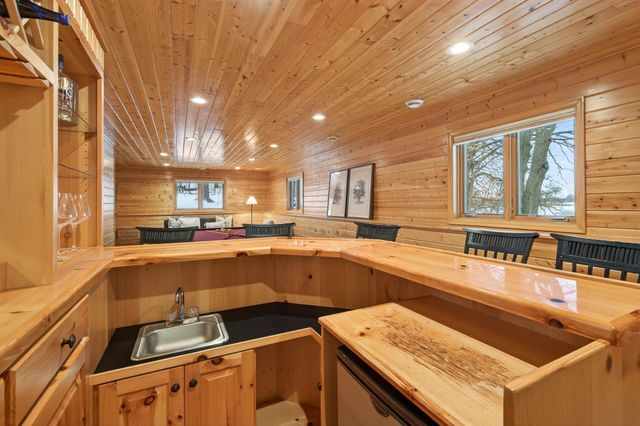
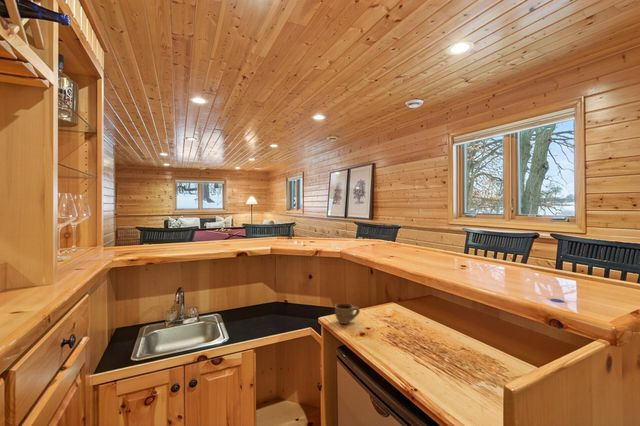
+ cup (347, 313)
